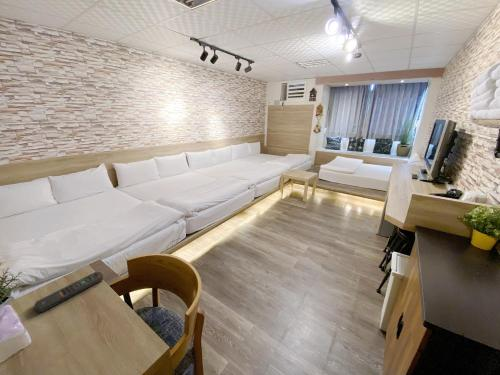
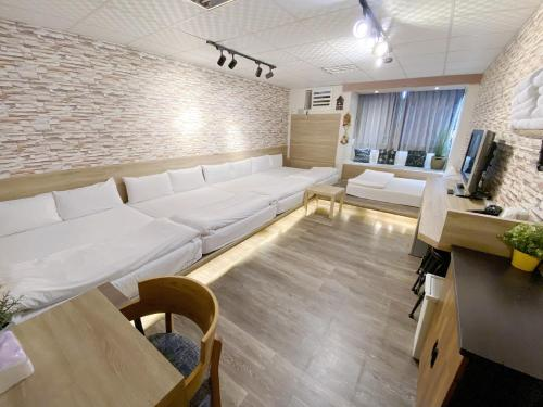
- remote control (71, 289)
